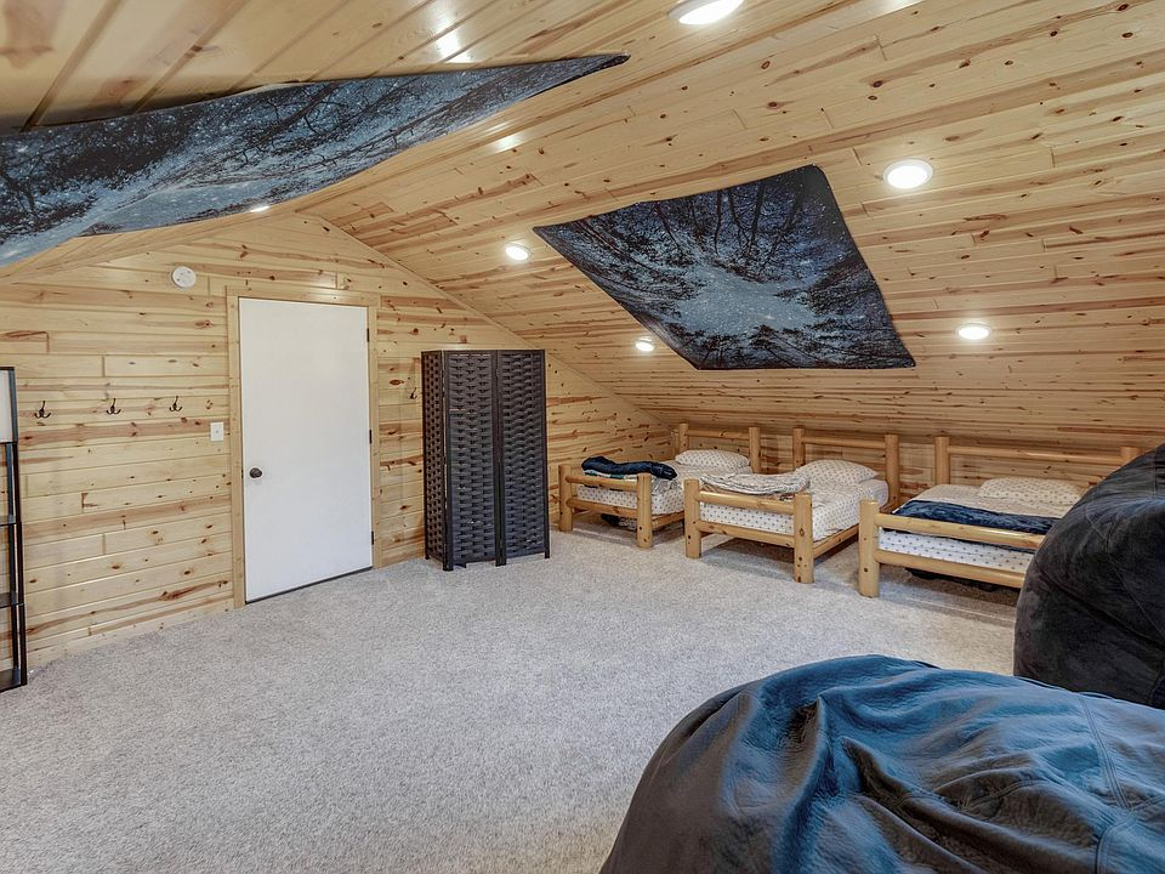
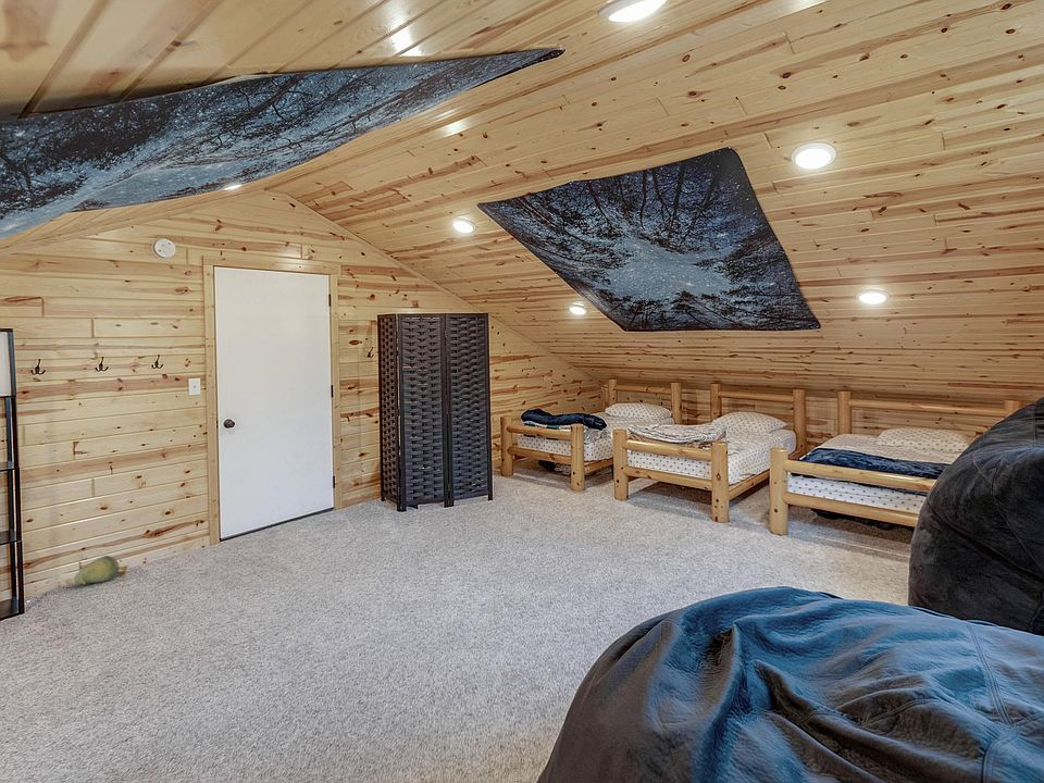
+ plush toy (94, 571)
